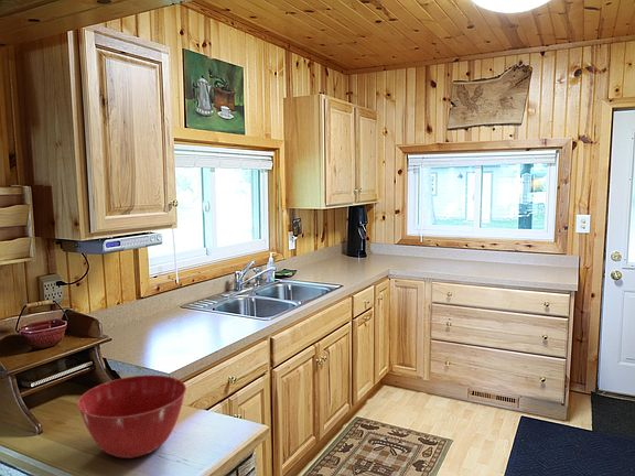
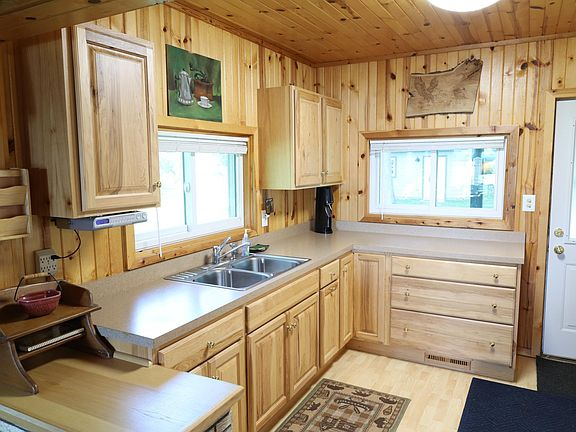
- mixing bowl (134, 419)
